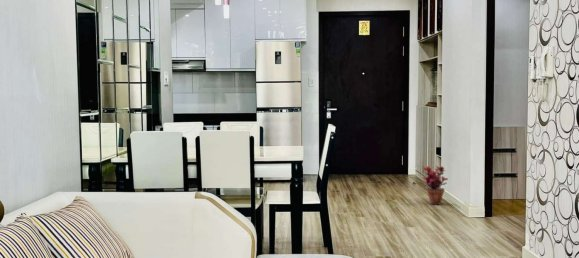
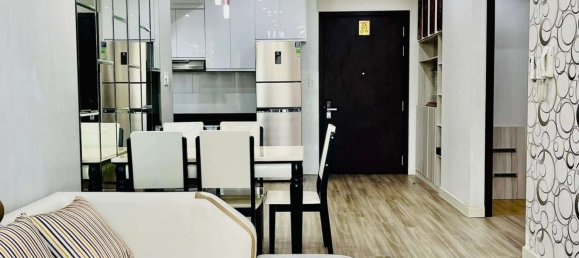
- potted plant (434, 185)
